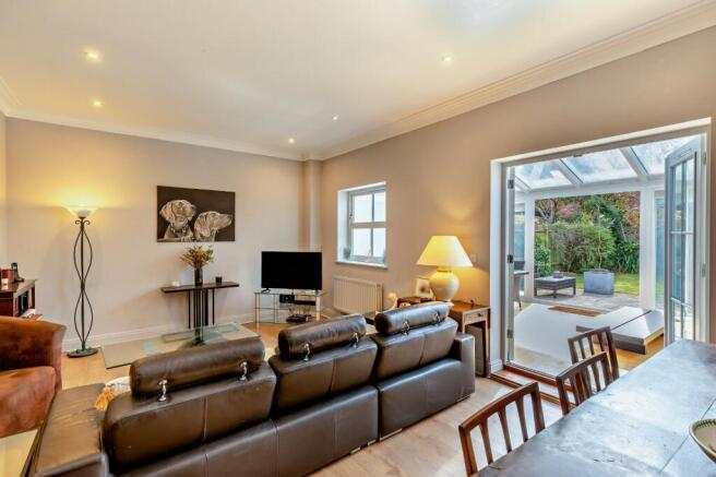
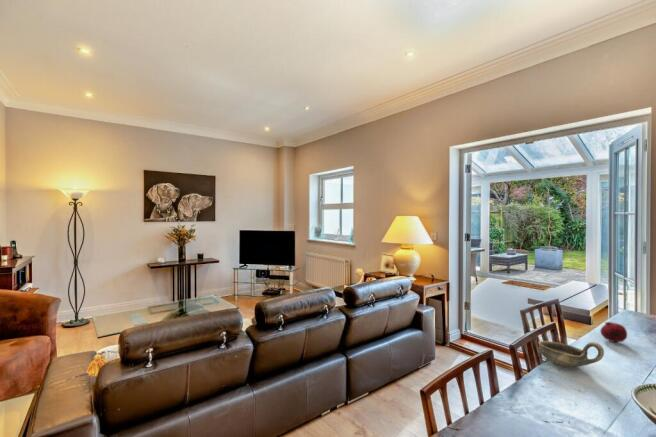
+ oil lamp (568, 351)
+ fruit (613, 331)
